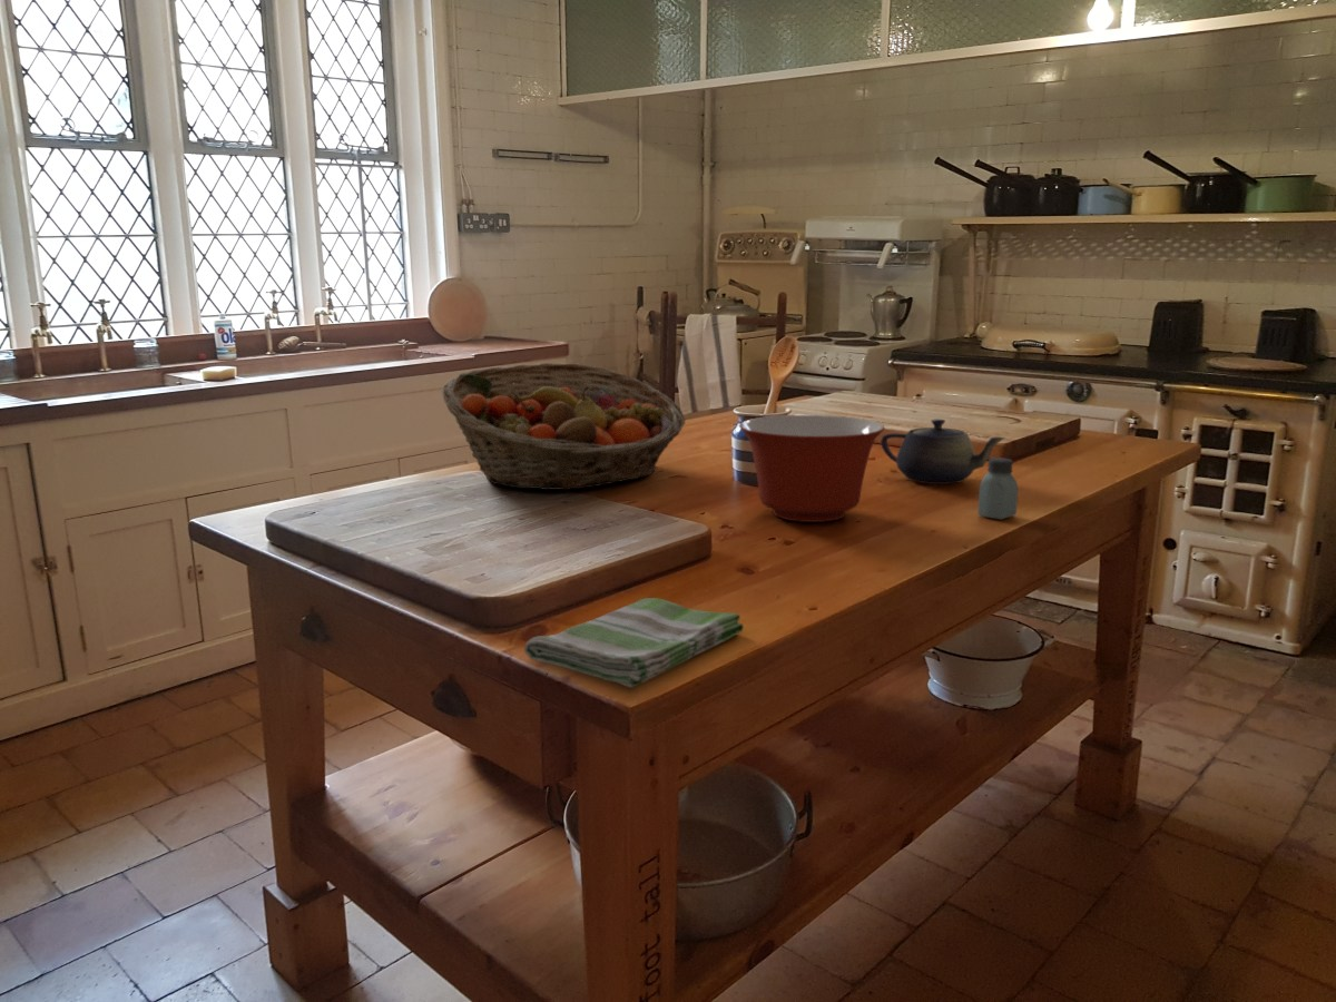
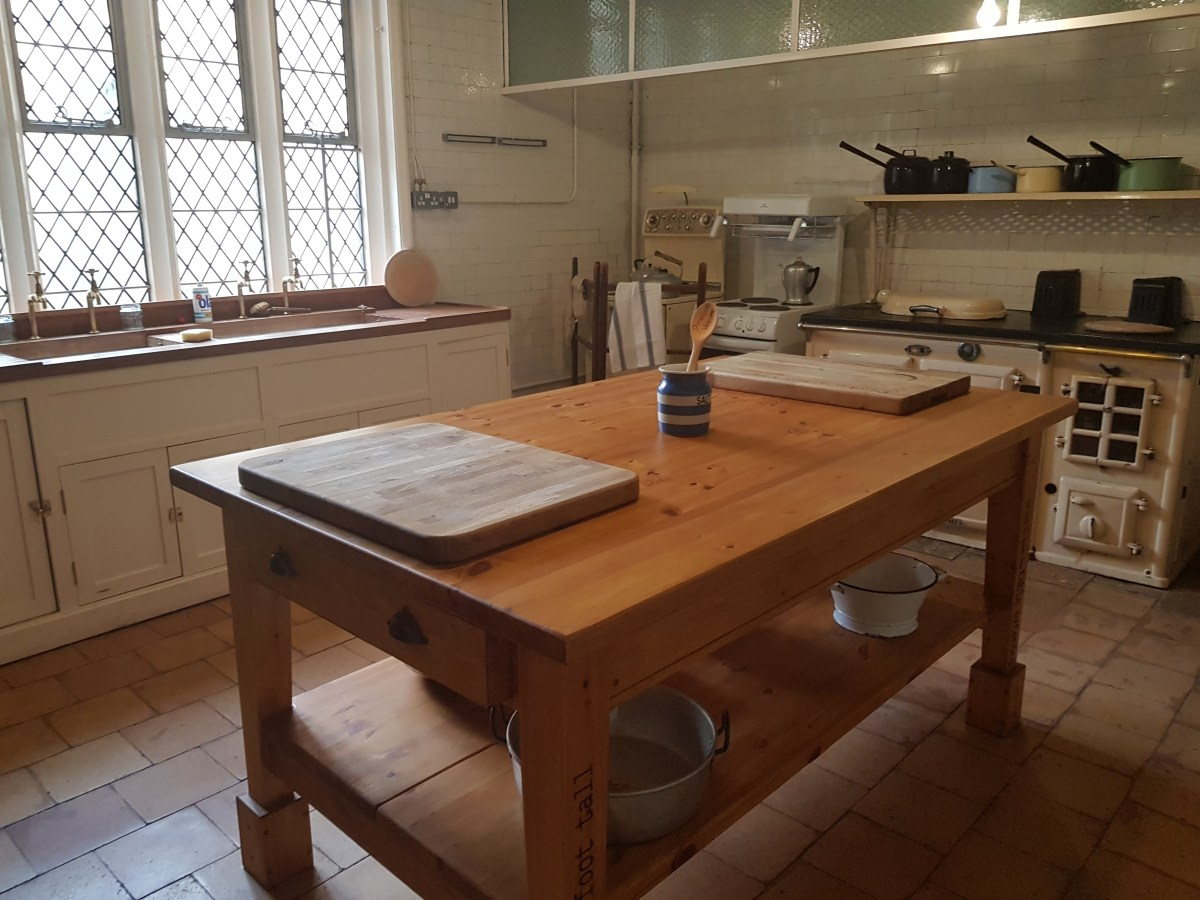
- teapot (941, 450)
- fruit basket (566, 422)
- dish towel (637, 631)
- saltshaker (999, 488)
- mixing bowl (809, 469)
